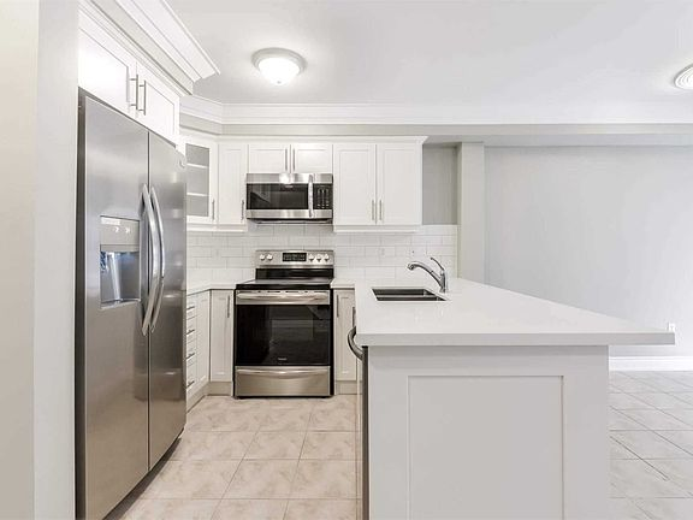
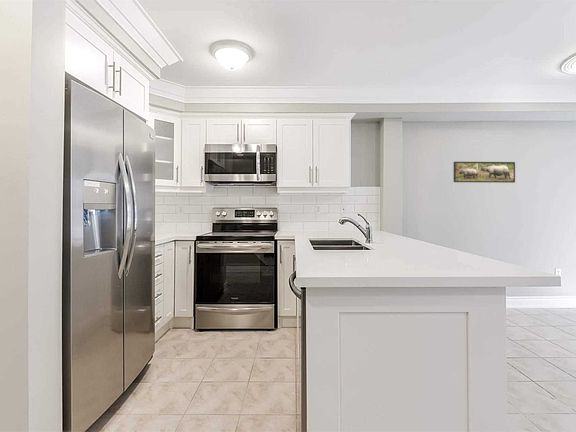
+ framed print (484, 172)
